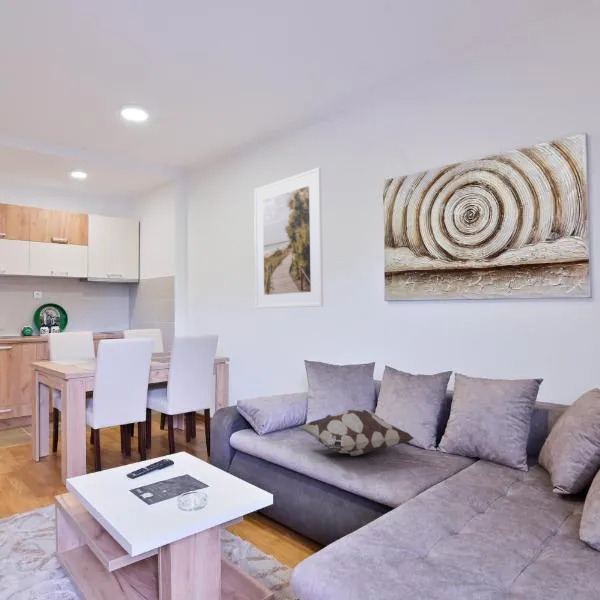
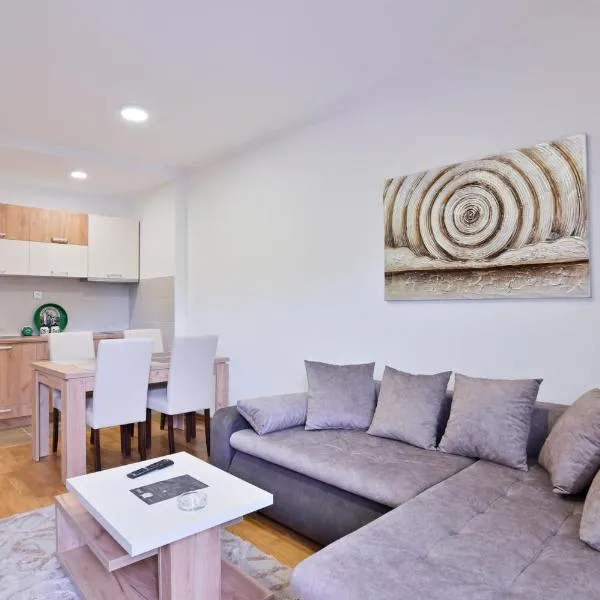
- decorative pillow (353, 432)
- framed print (286, 243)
